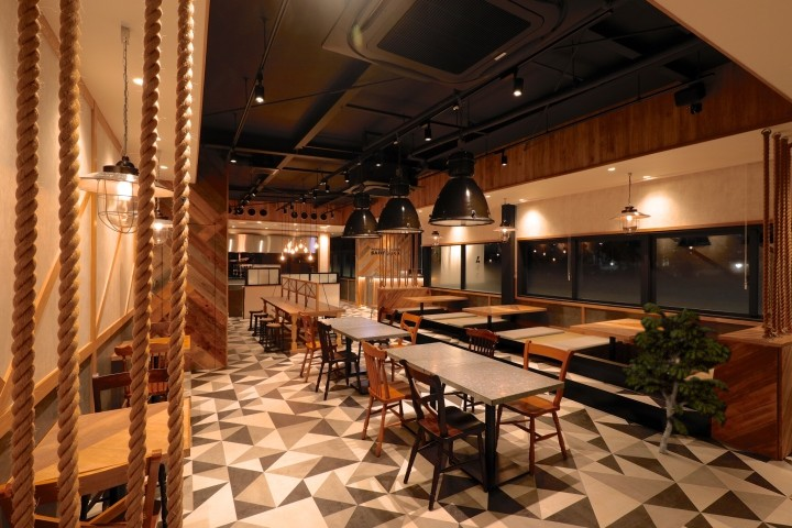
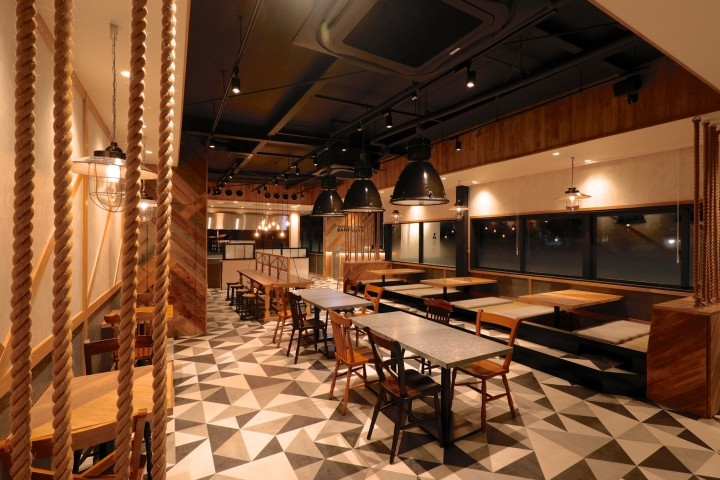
- indoor plant (672, 377)
